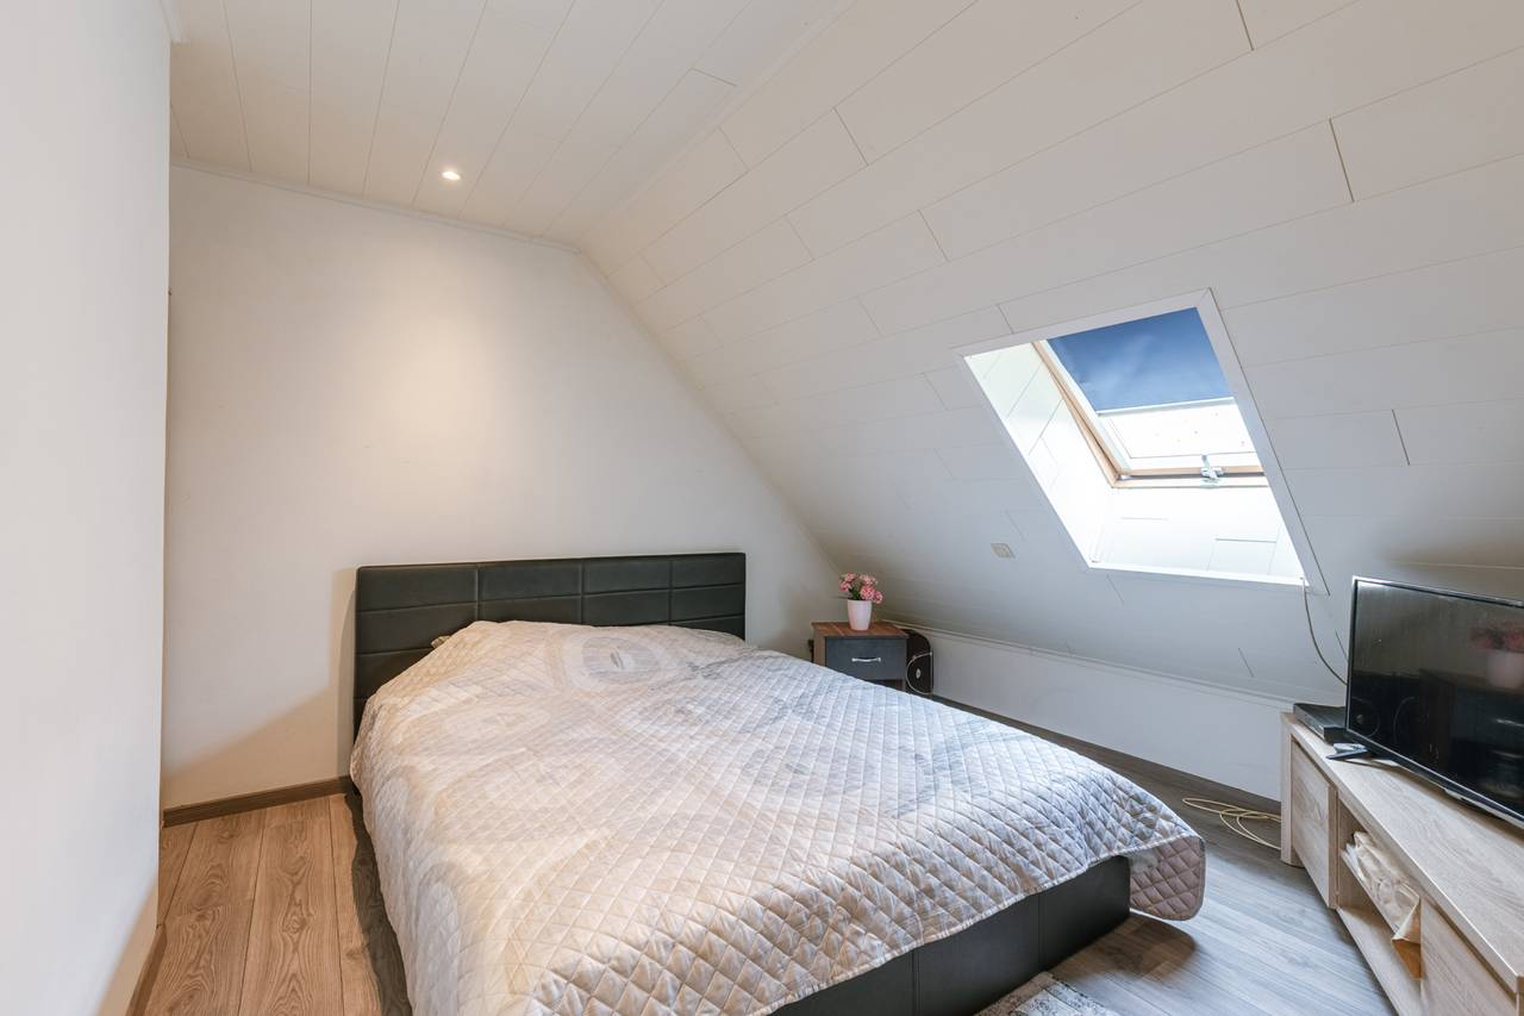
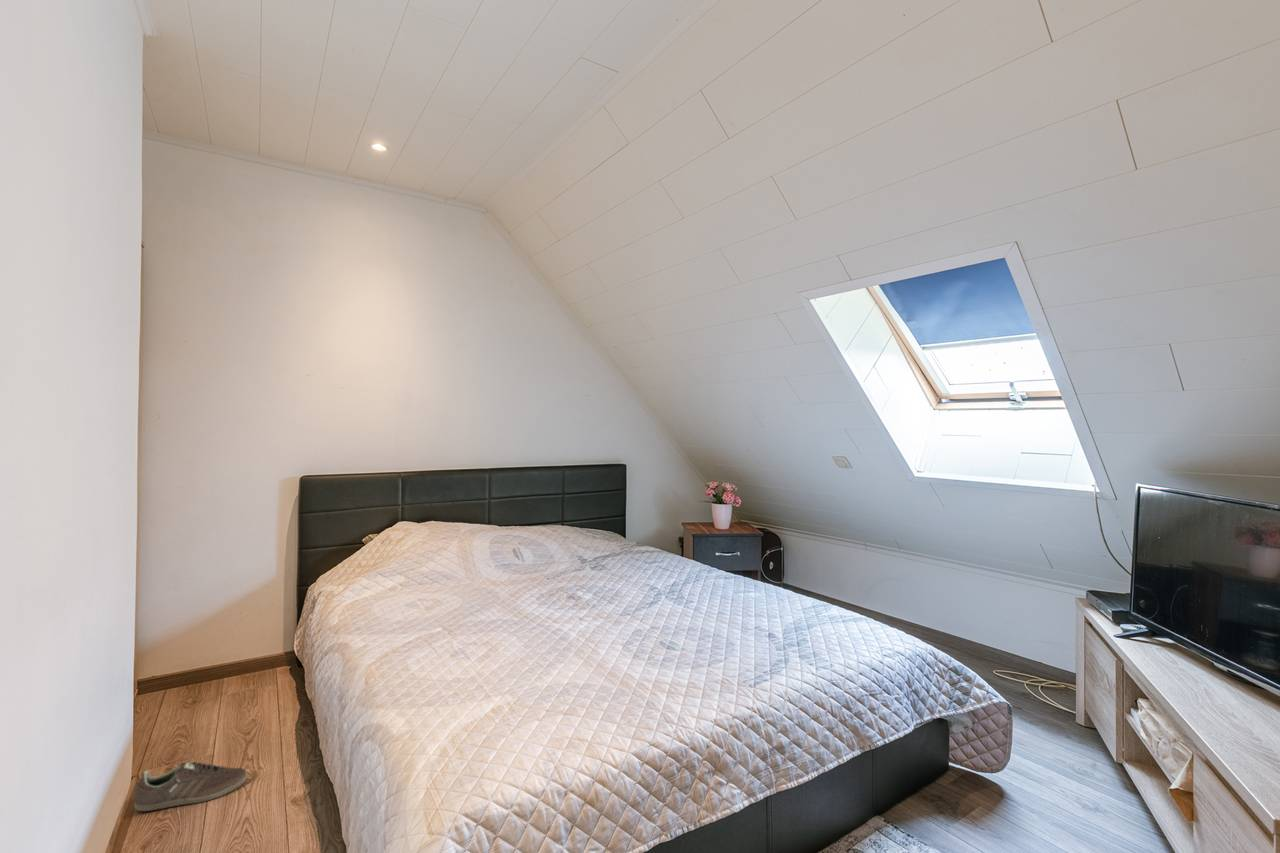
+ sneaker (192, 779)
